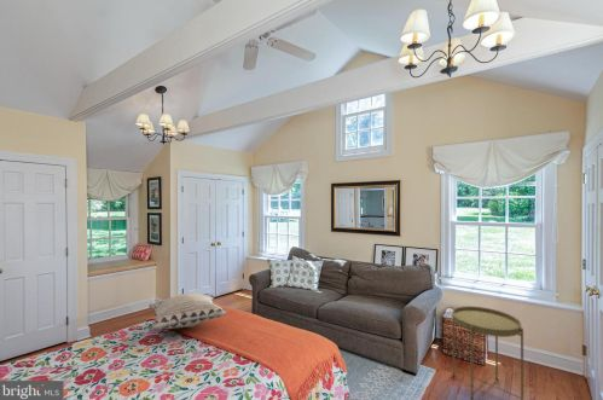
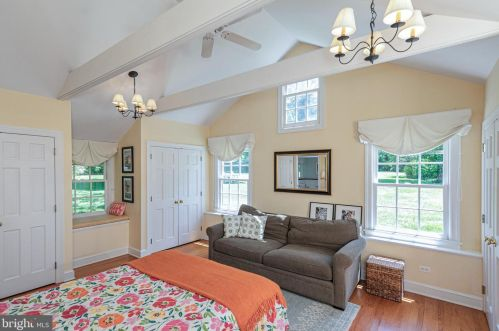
- decorative pillow (186, 308)
- side table (495, 353)
